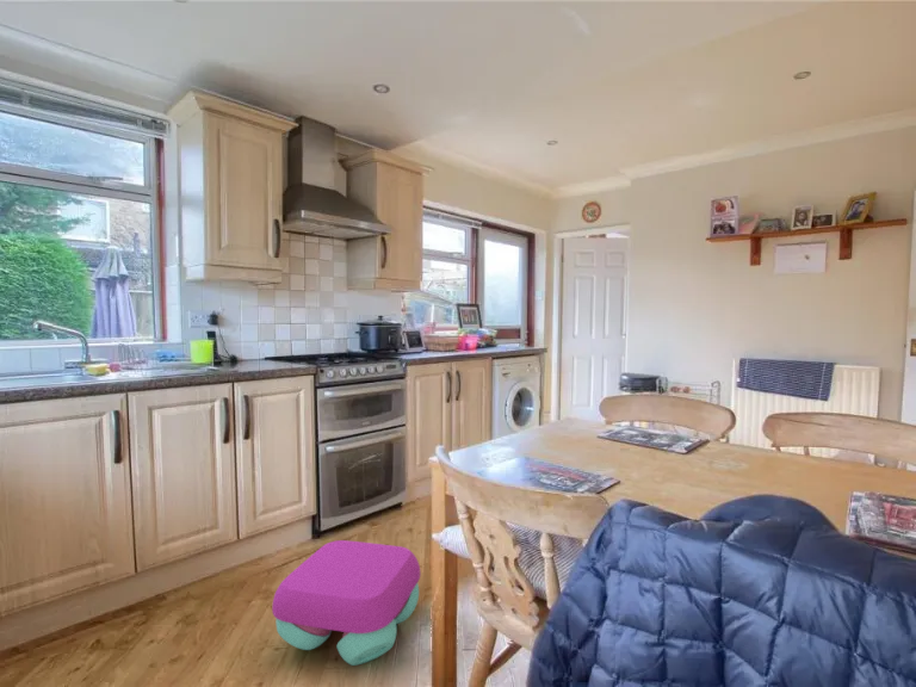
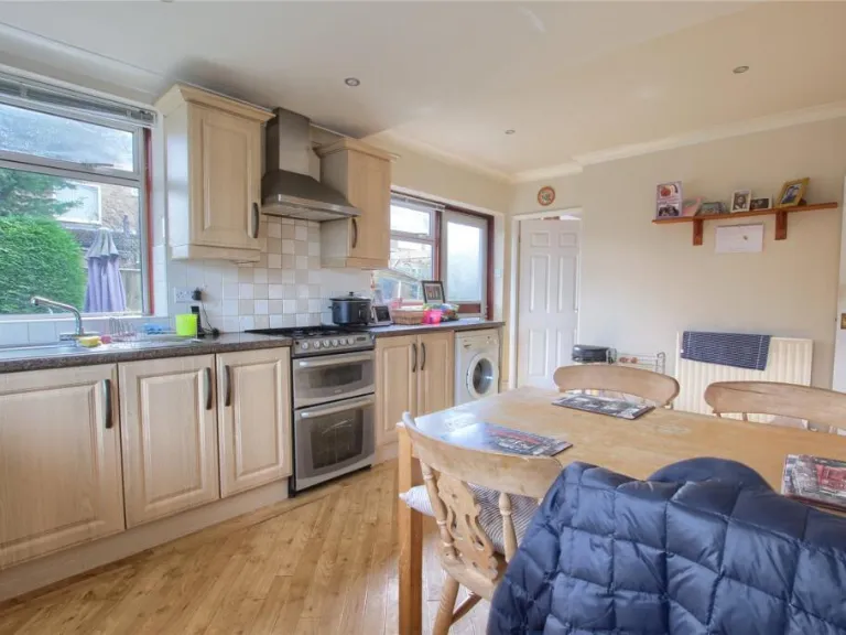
- stool (351, 599)
